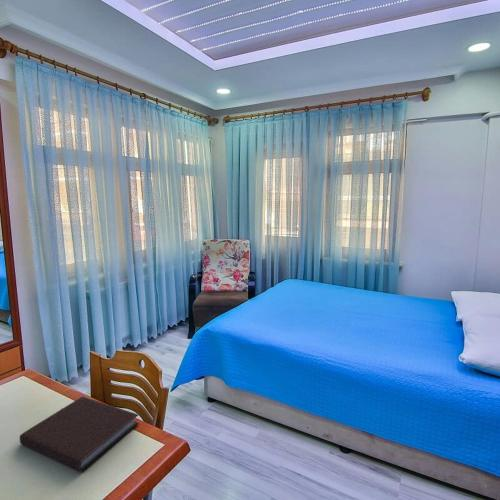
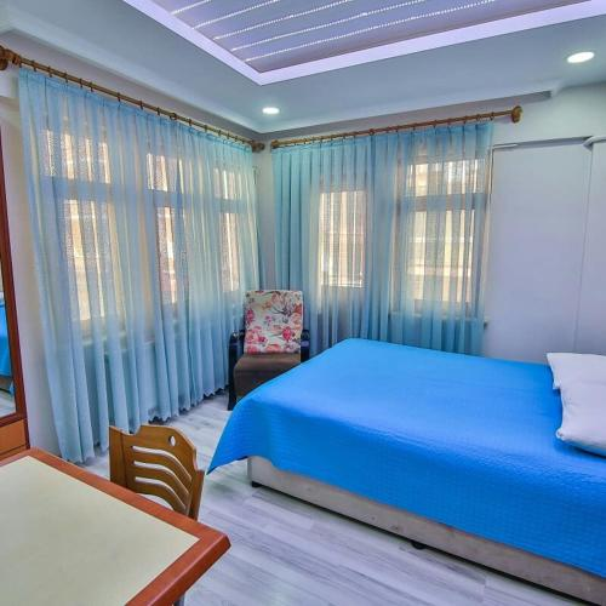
- notebook (82, 429)
